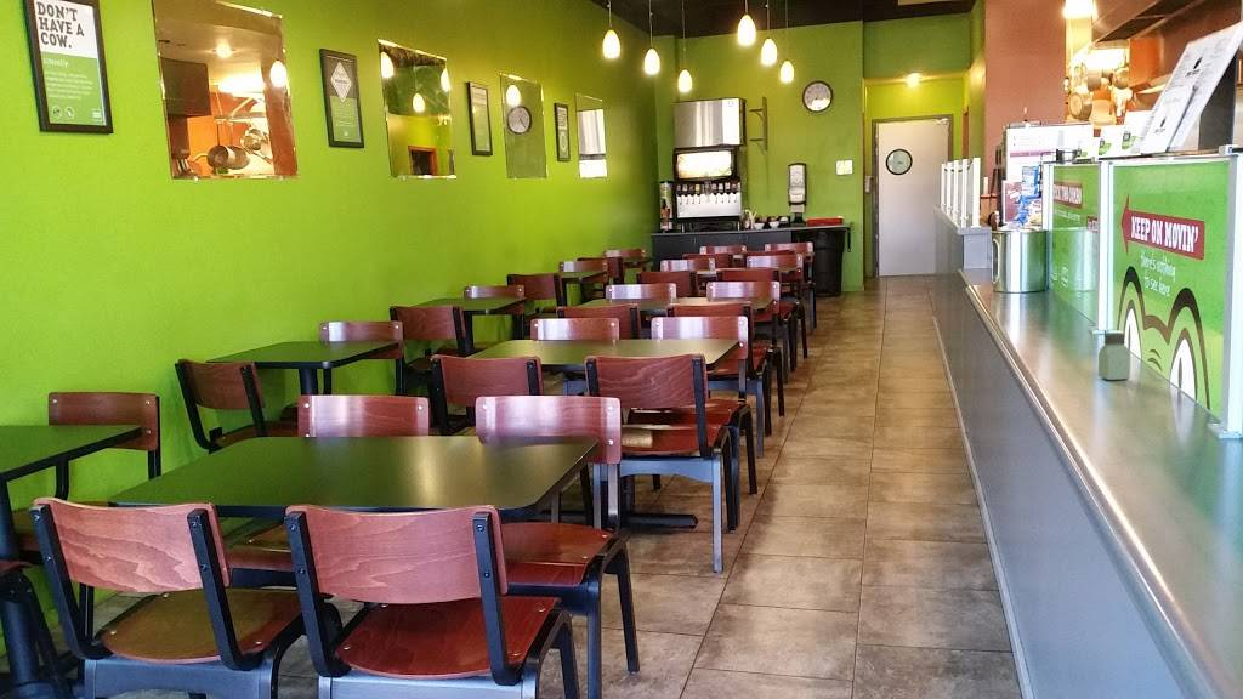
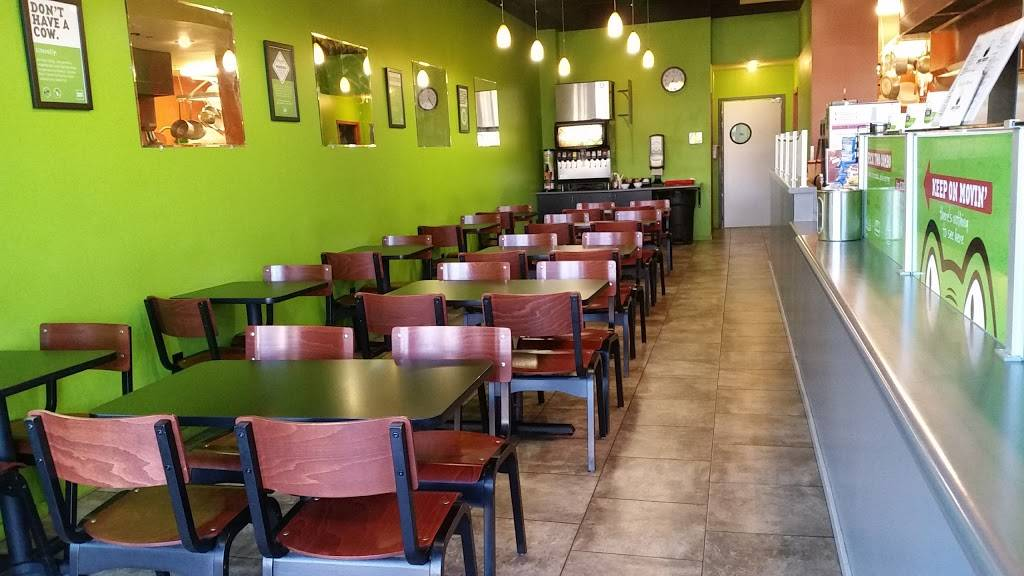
- saltshaker (1113, 356)
